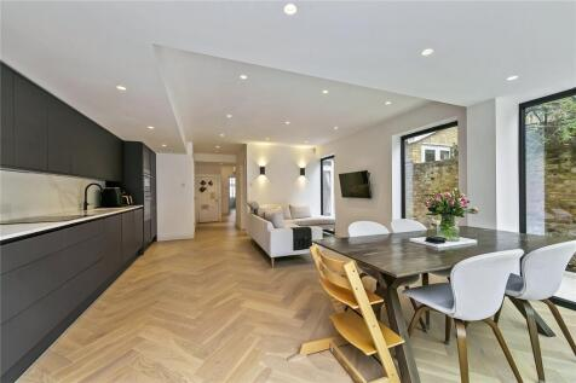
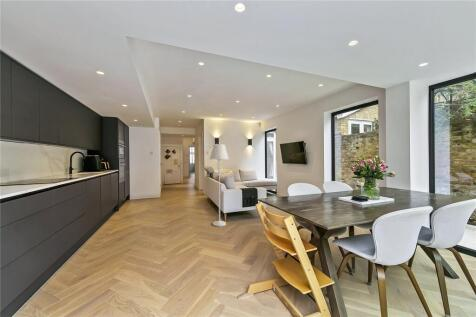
+ floor lamp (219, 184)
